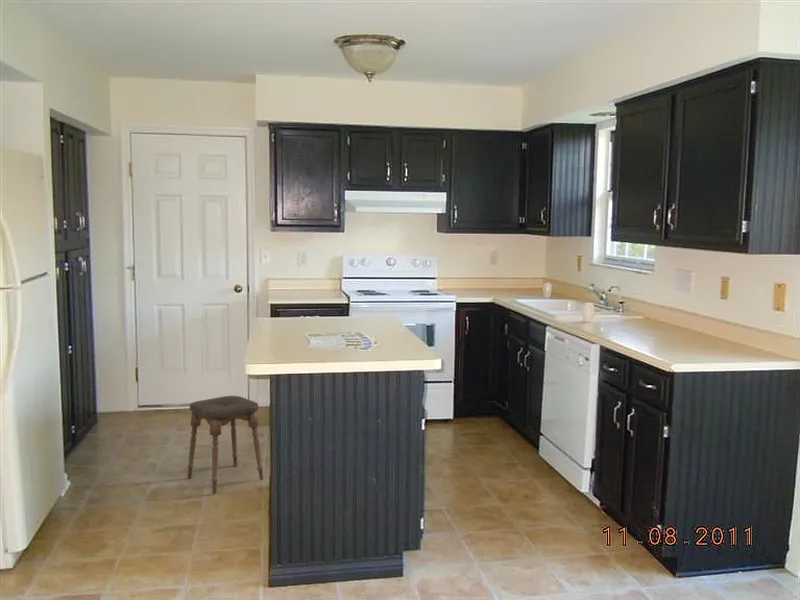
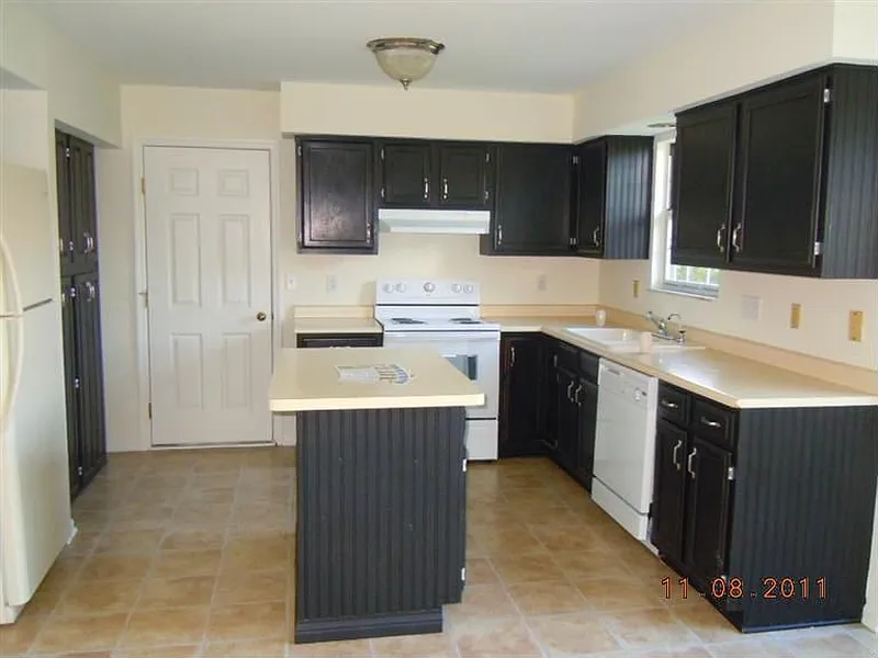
- stool (217, 441)
